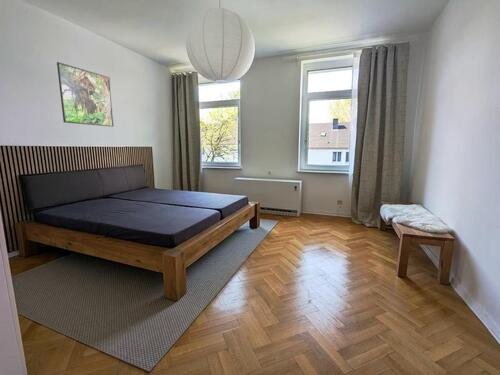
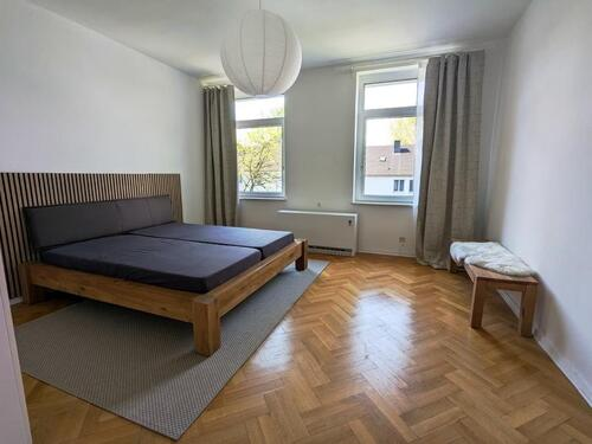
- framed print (88, 98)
